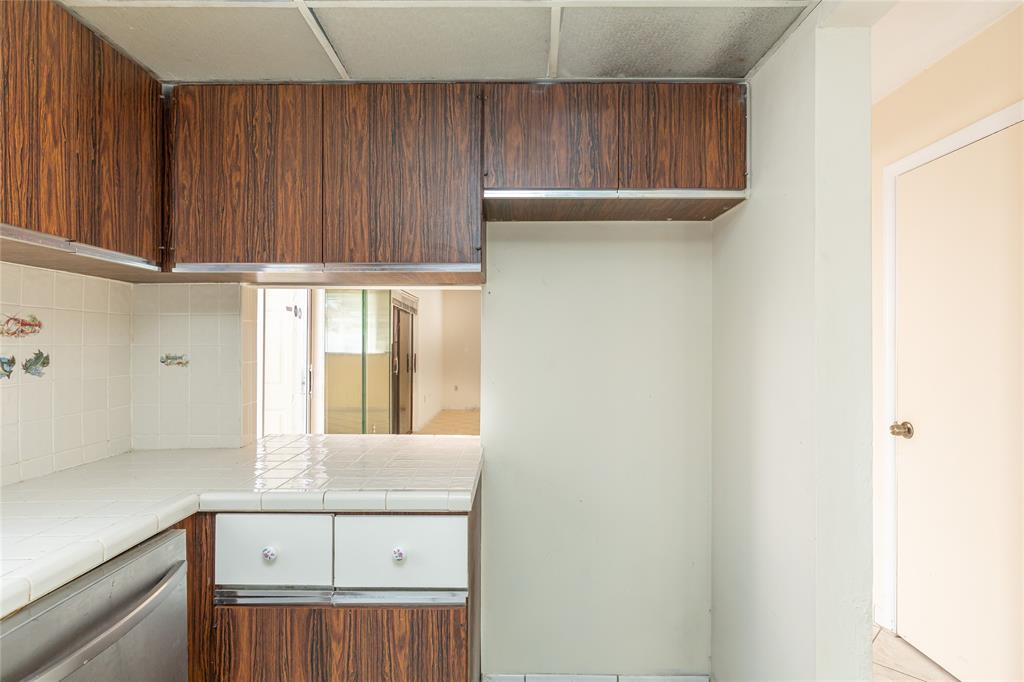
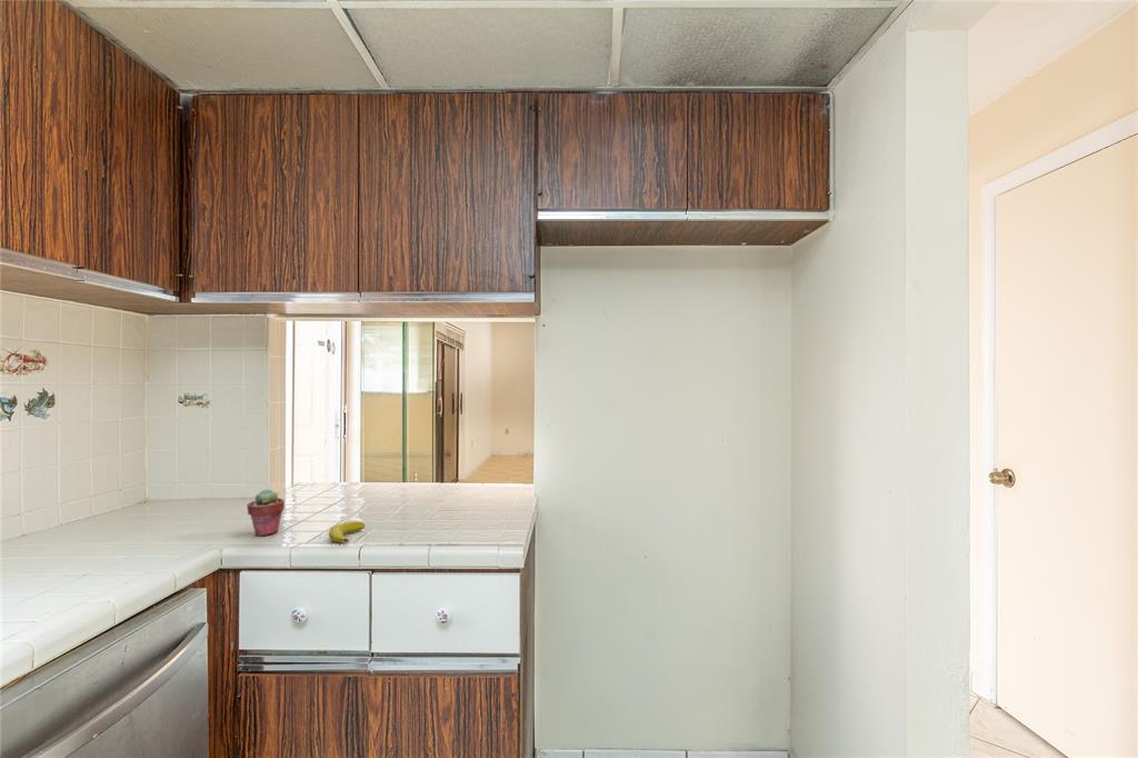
+ potted succulent (266, 510)
+ banana (345, 530)
